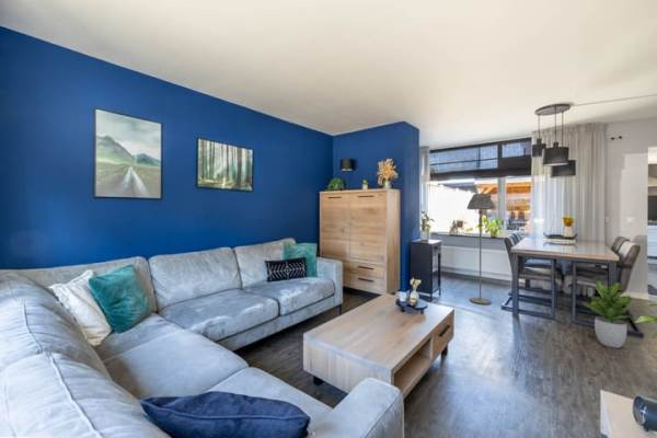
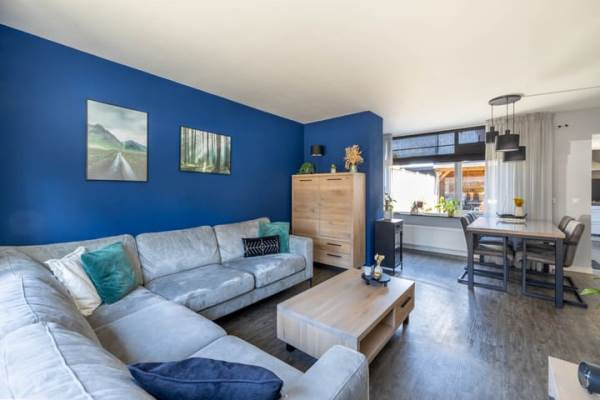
- potted plant (608, 312)
- floor lamp (480, 247)
